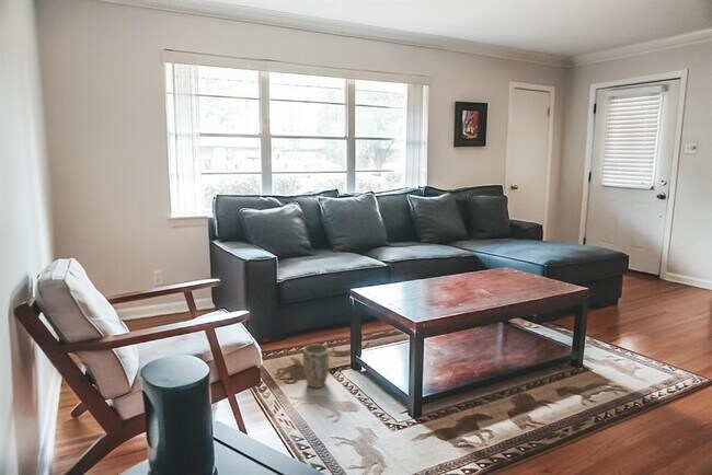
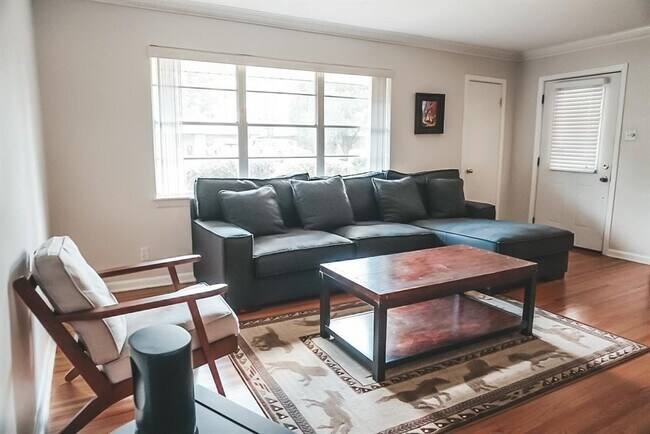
- plant pot (315, 366)
